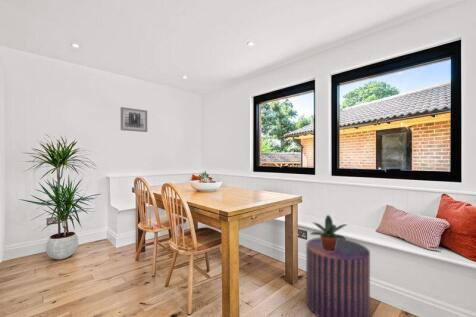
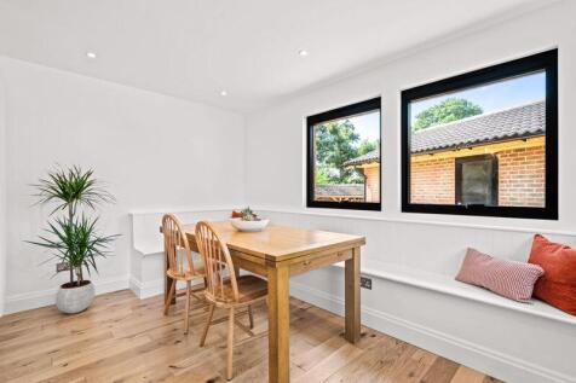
- potted plant (328, 232)
- stool (336, 276)
- wall art (134, 120)
